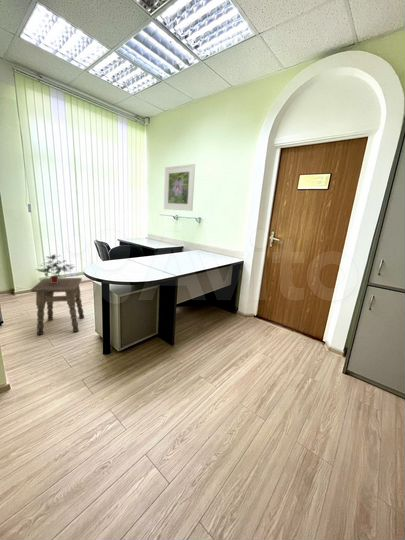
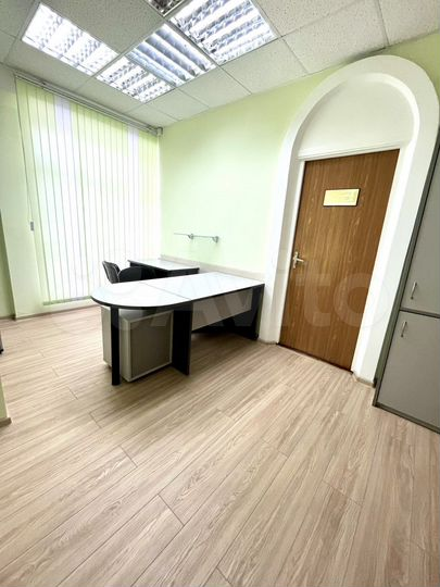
- potted plant (56, 269)
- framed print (178, 188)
- side table (60, 301)
